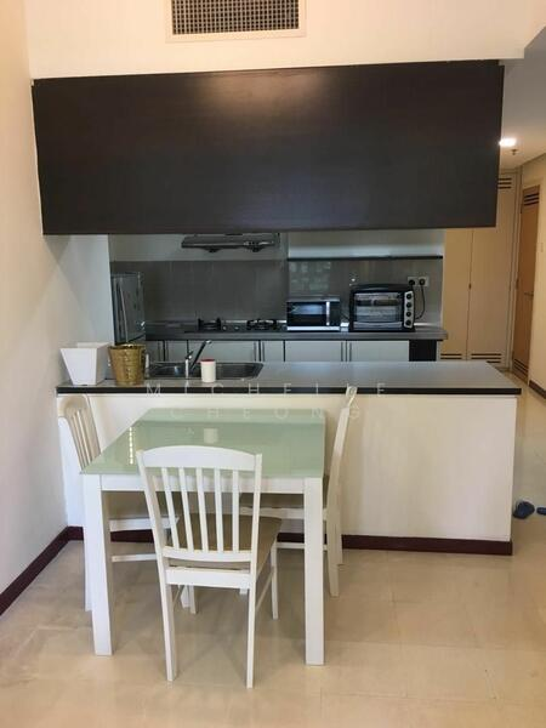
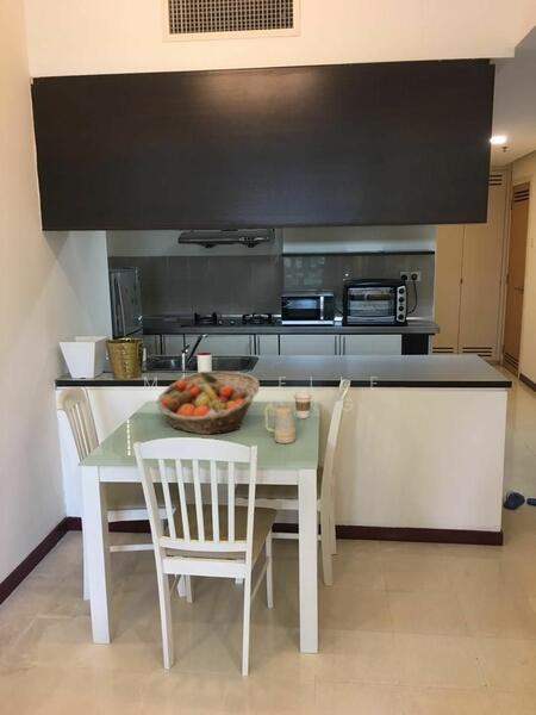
+ mug (280, 422)
+ coffee cup (303, 404)
+ fruit basket (207, 400)
